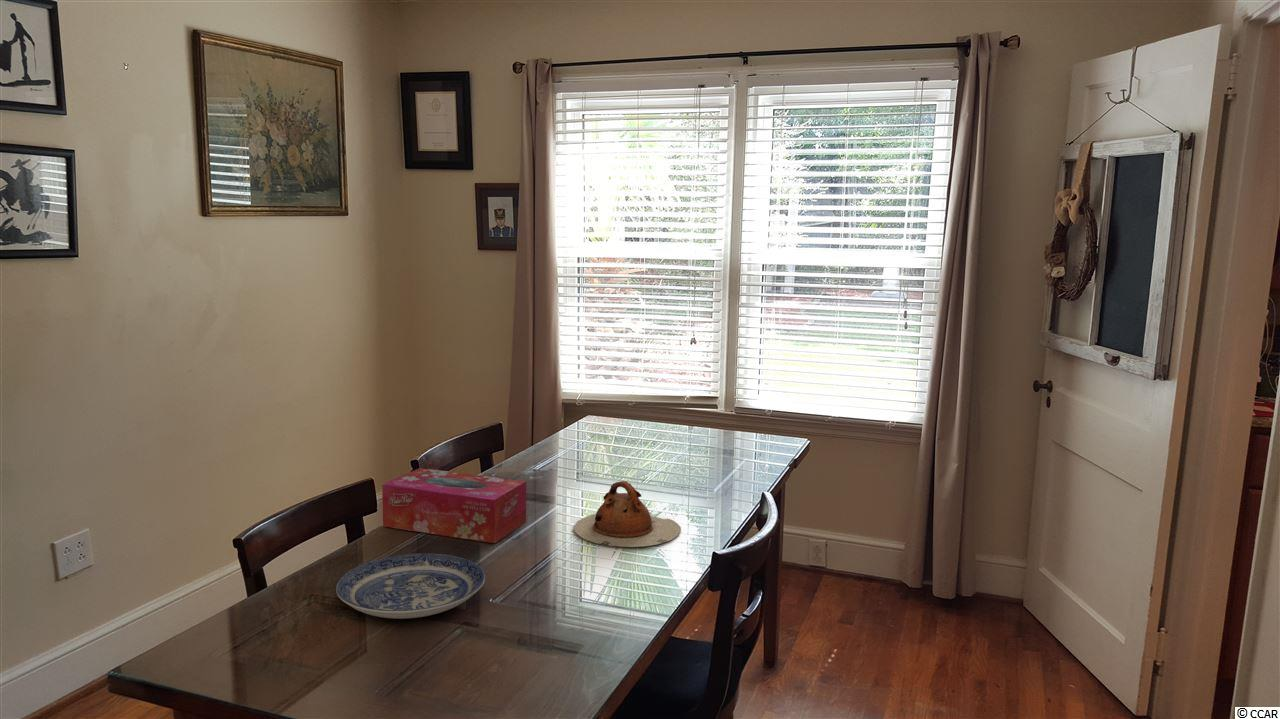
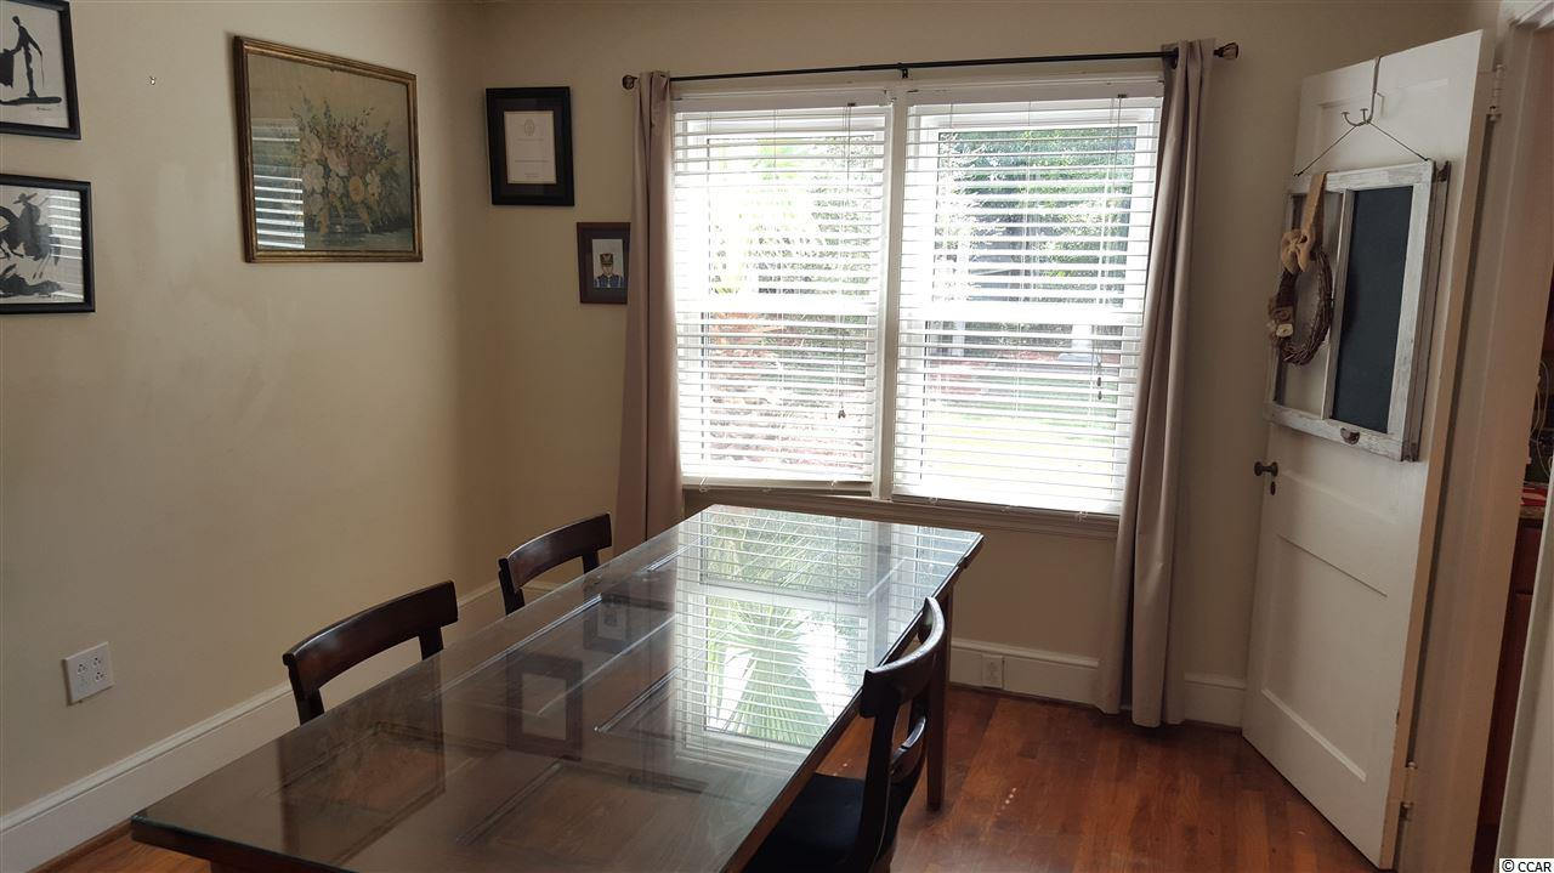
- tissue box (455, 503)
- teapot (628, 504)
- plate (412, 589)
